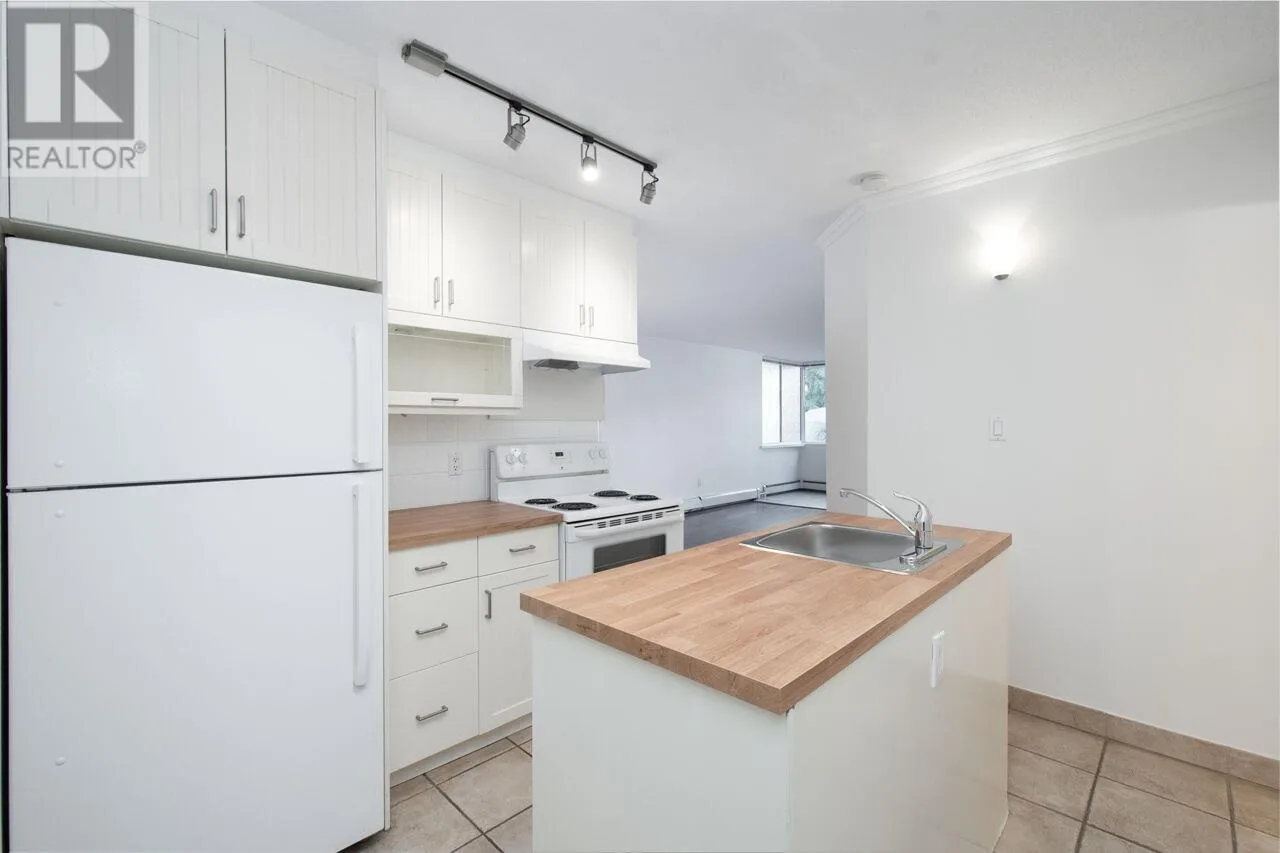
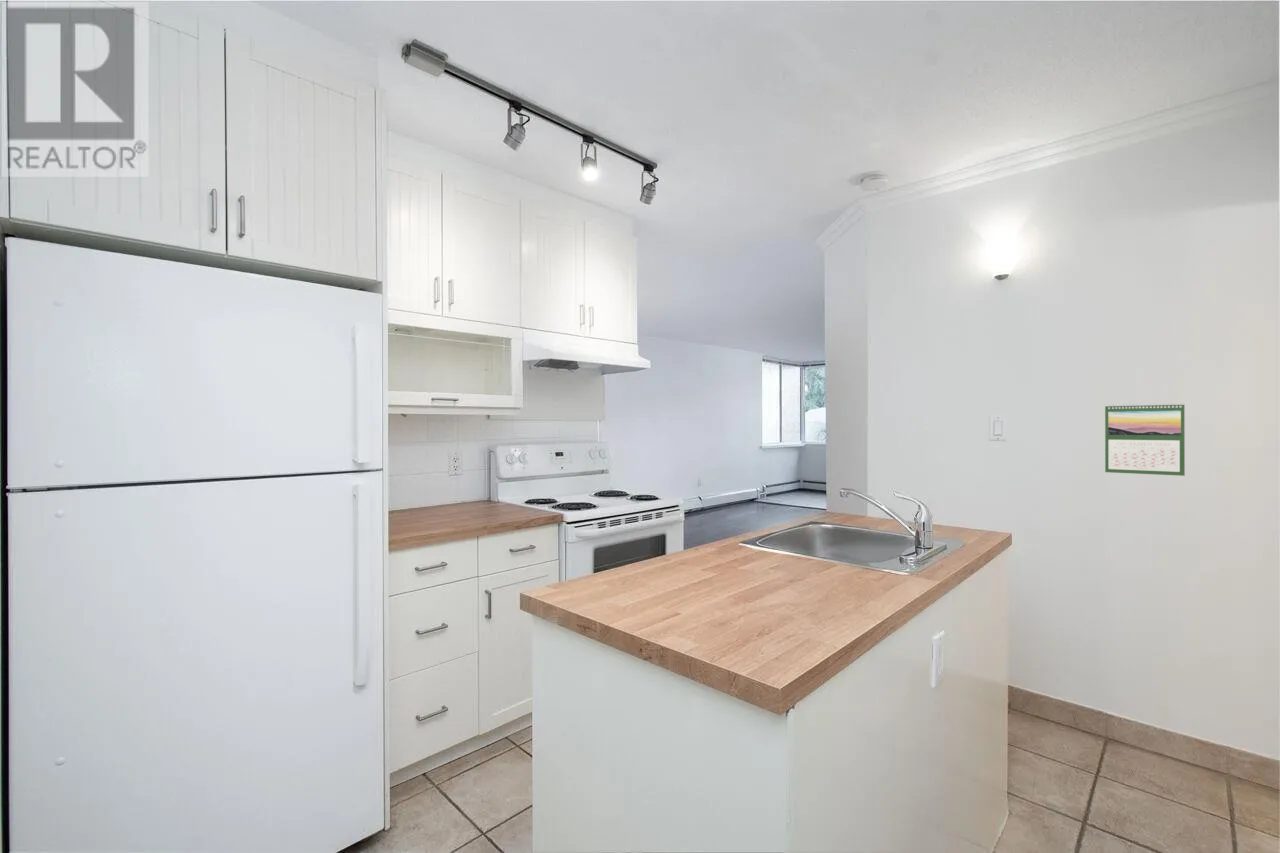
+ calendar (1143, 438)
